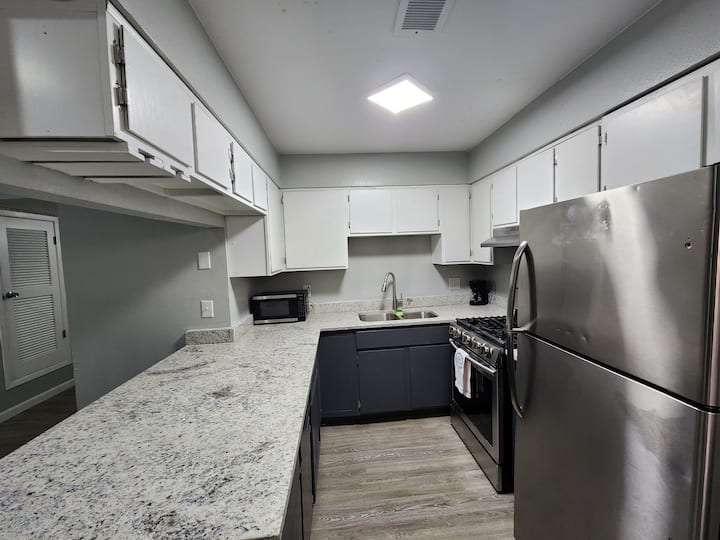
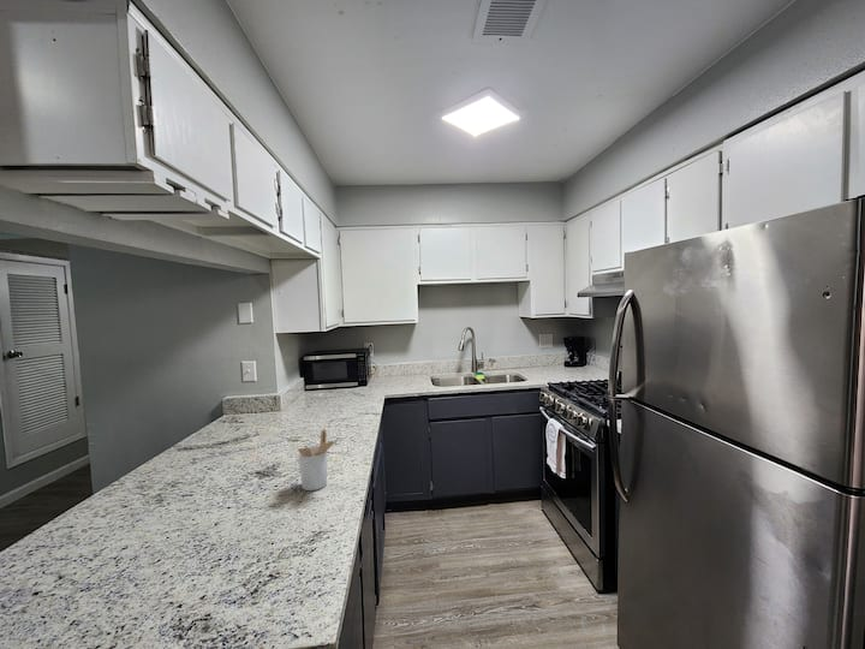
+ utensil holder (318, 460)
